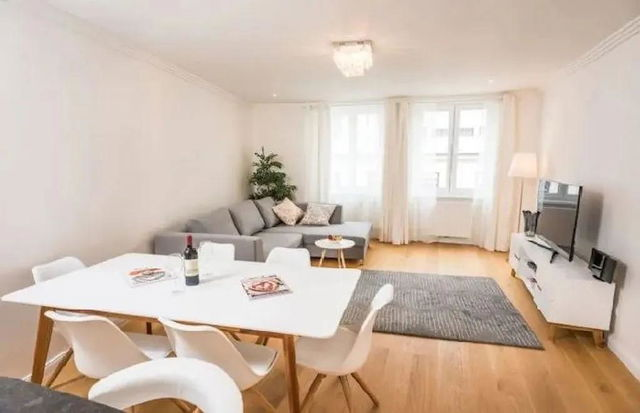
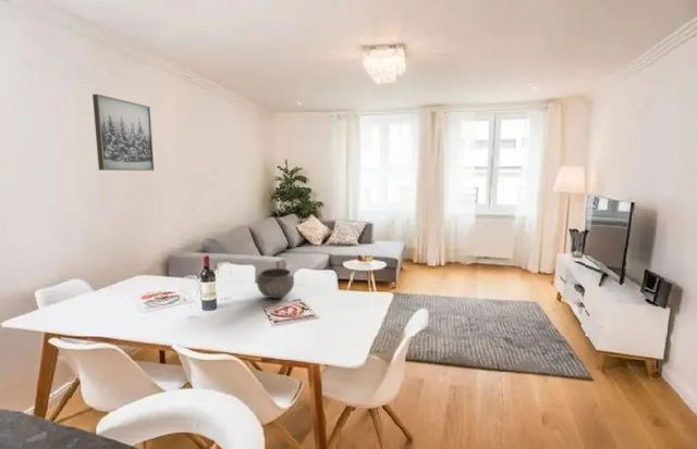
+ bowl (276, 284)
+ wall art (125, 136)
